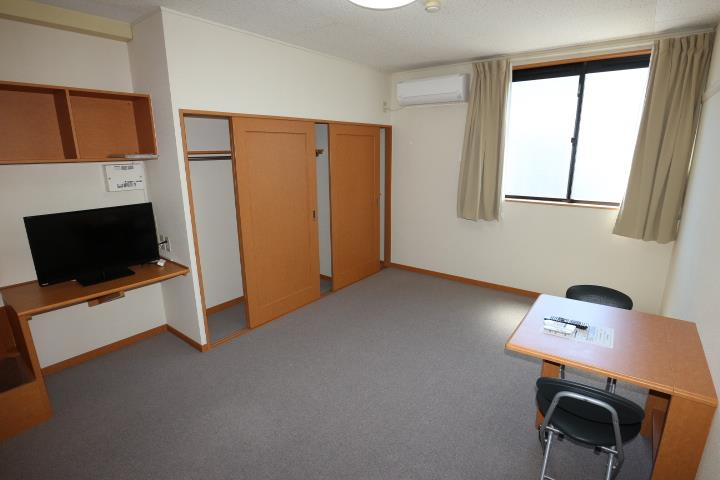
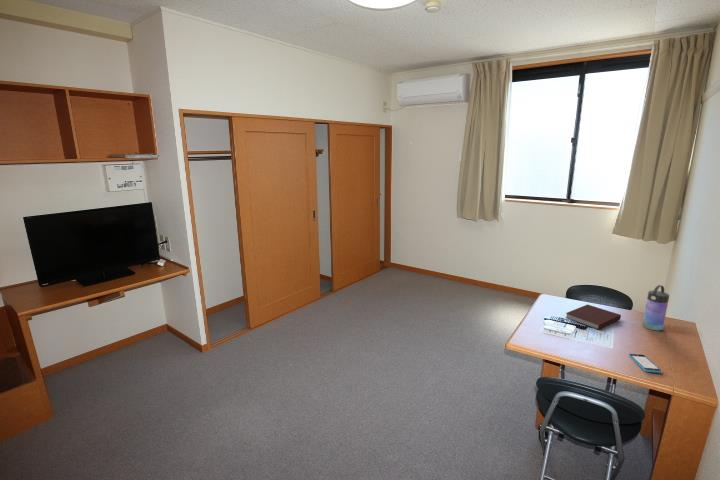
+ water bottle (656, 306)
+ notebook (592, 316)
+ smartphone (644, 363)
